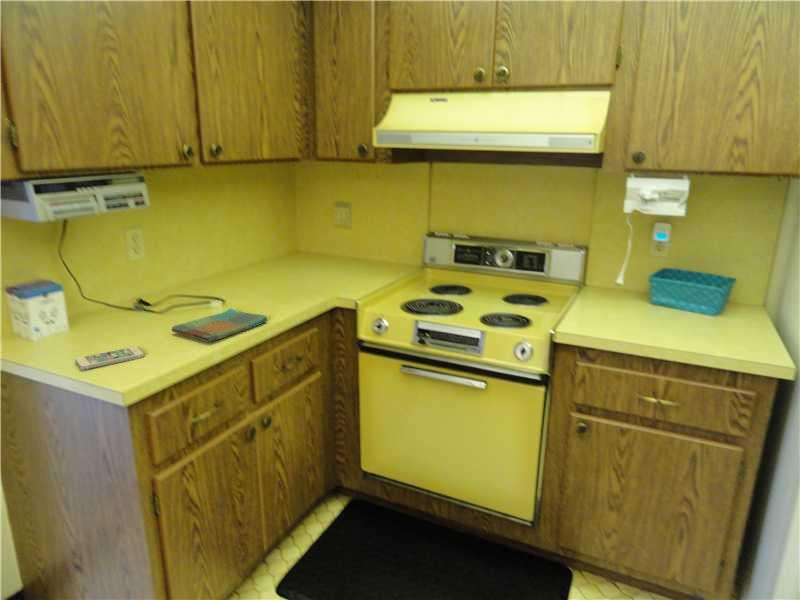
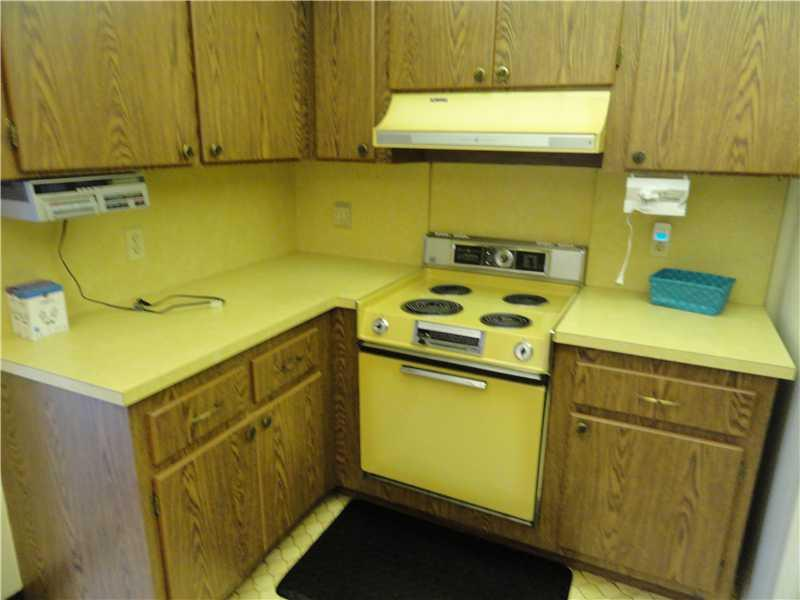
- smartphone (110, 357)
- dish towel (221, 323)
